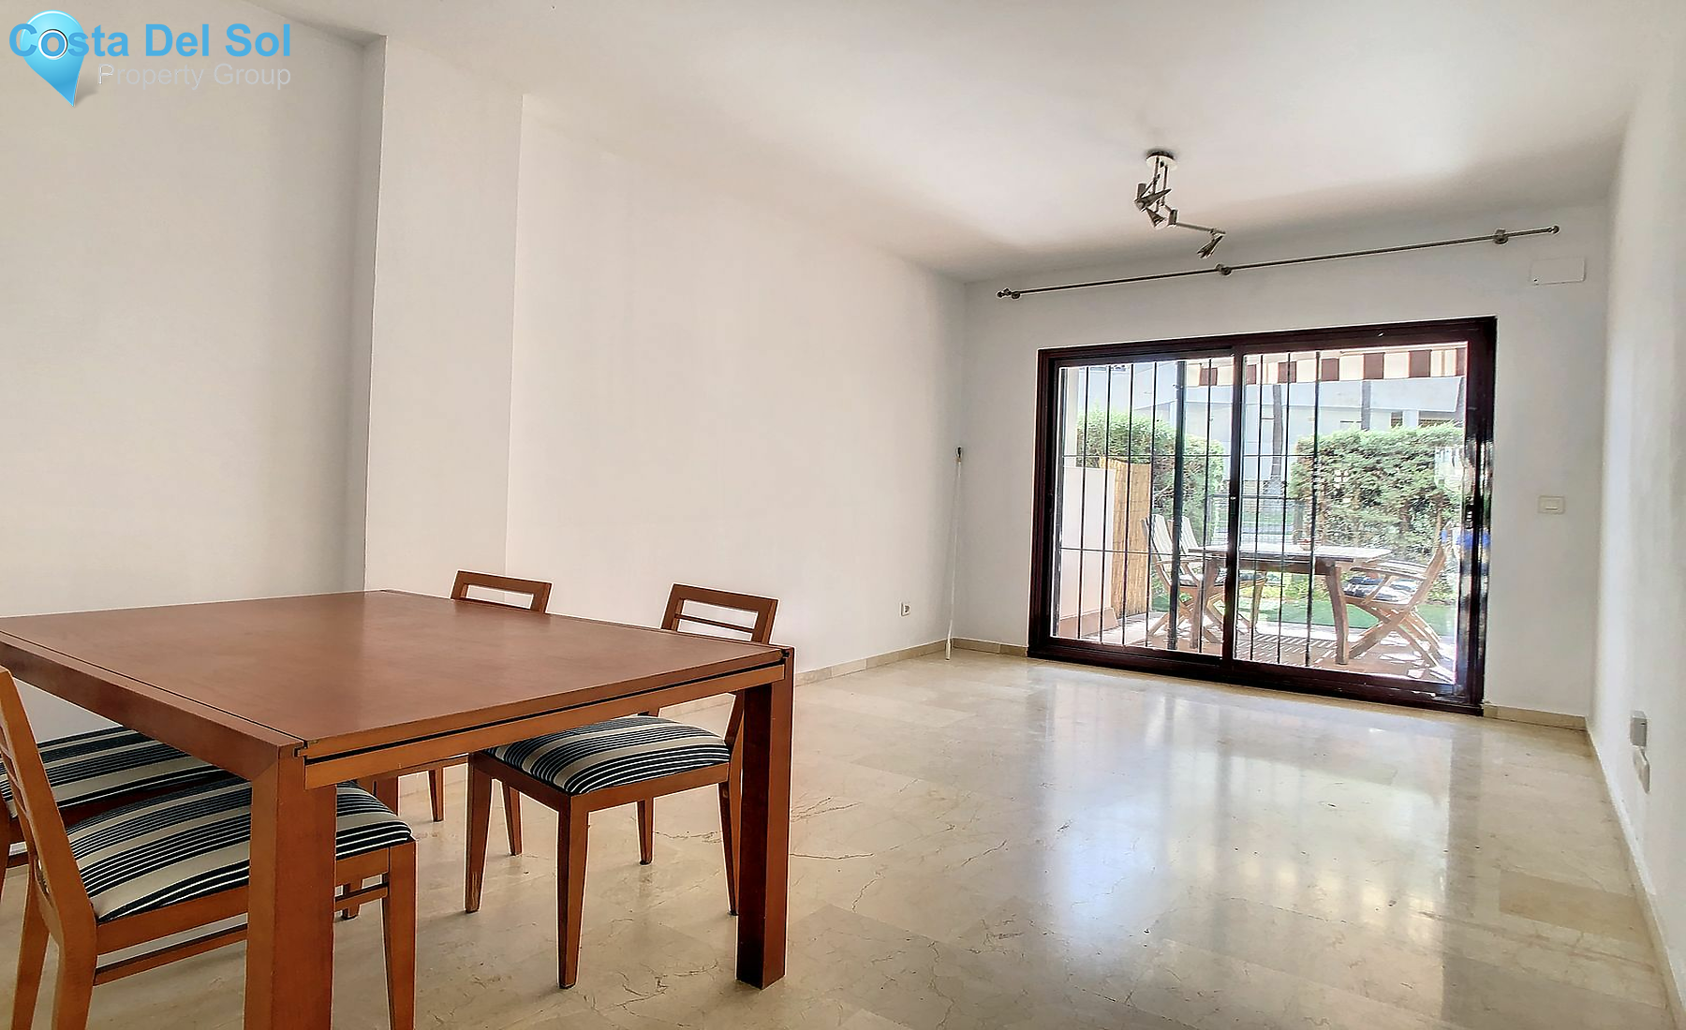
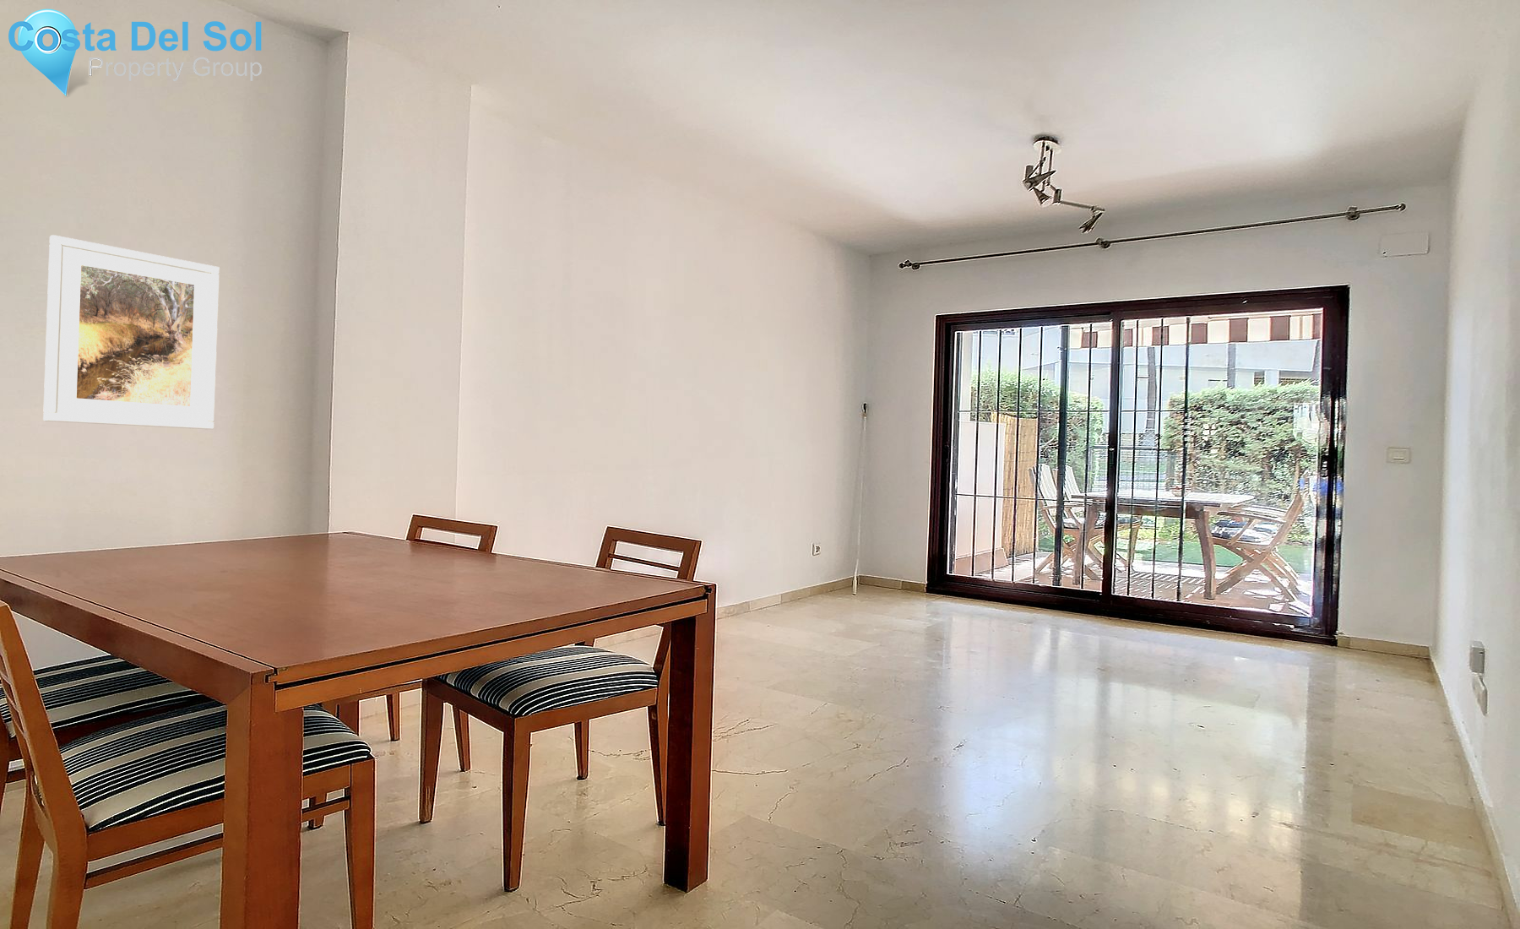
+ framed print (137, 339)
